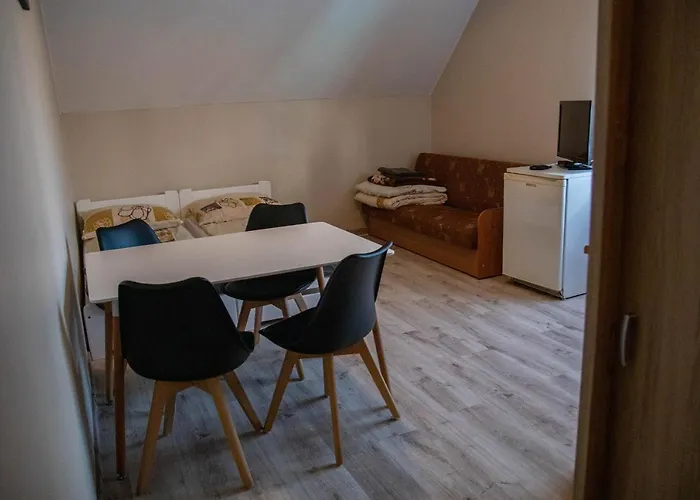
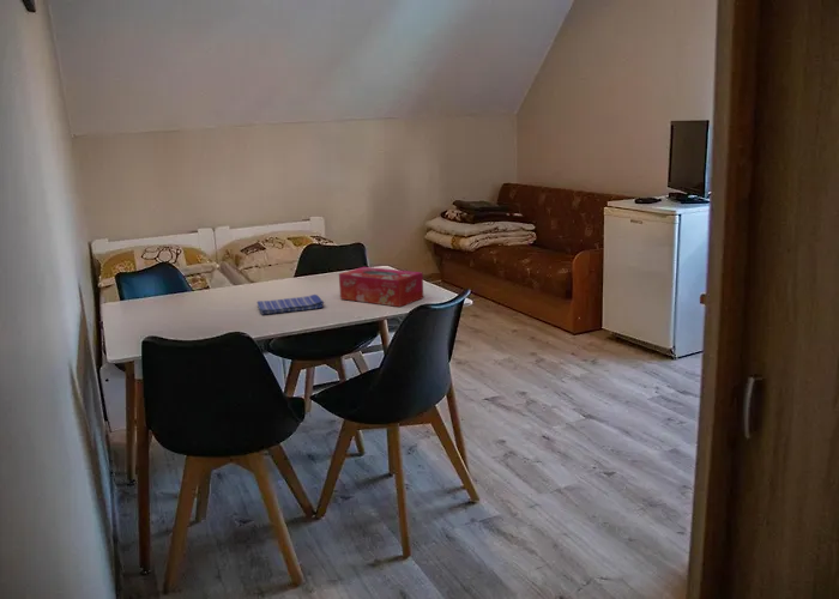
+ dish towel (290, 303)
+ tissue box (380, 285)
